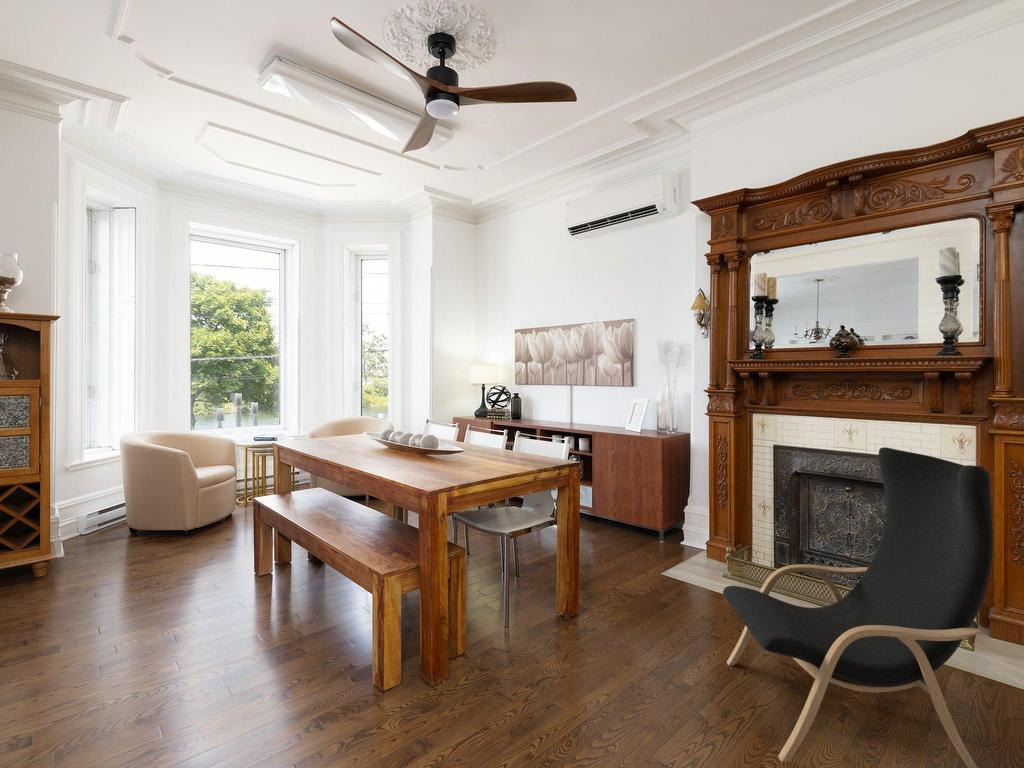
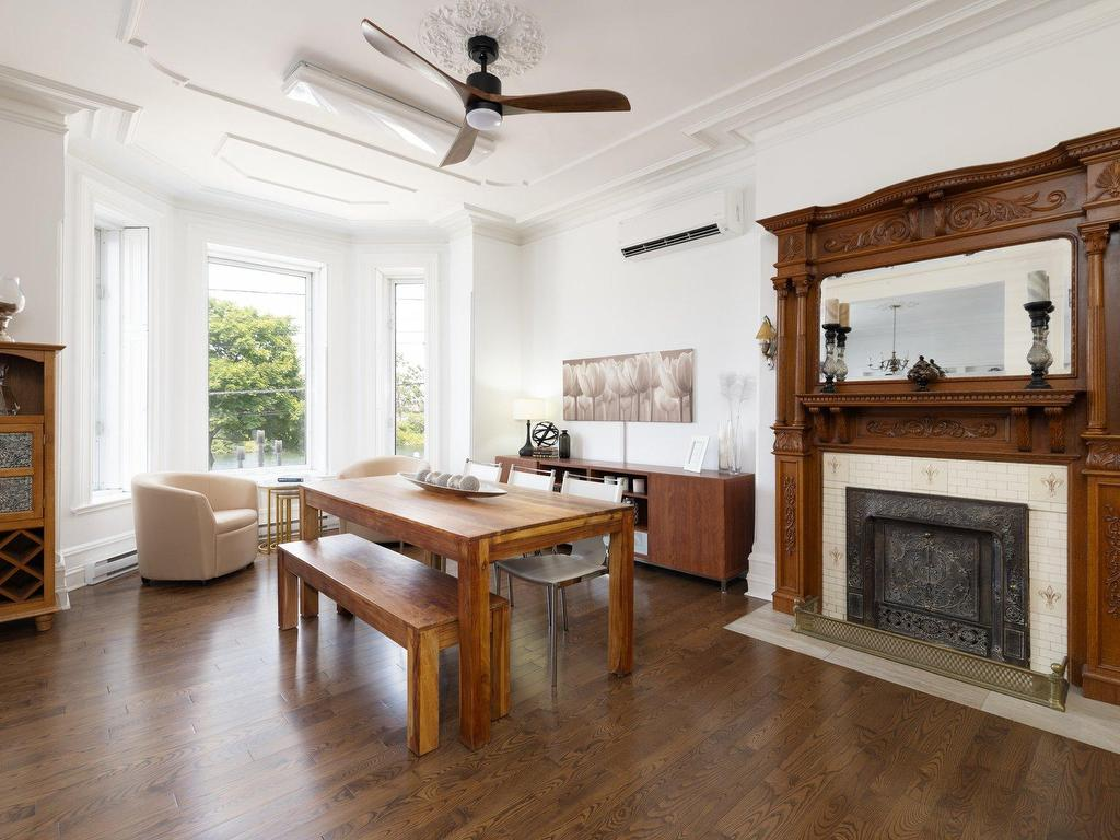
- lounge chair (857, 583)
